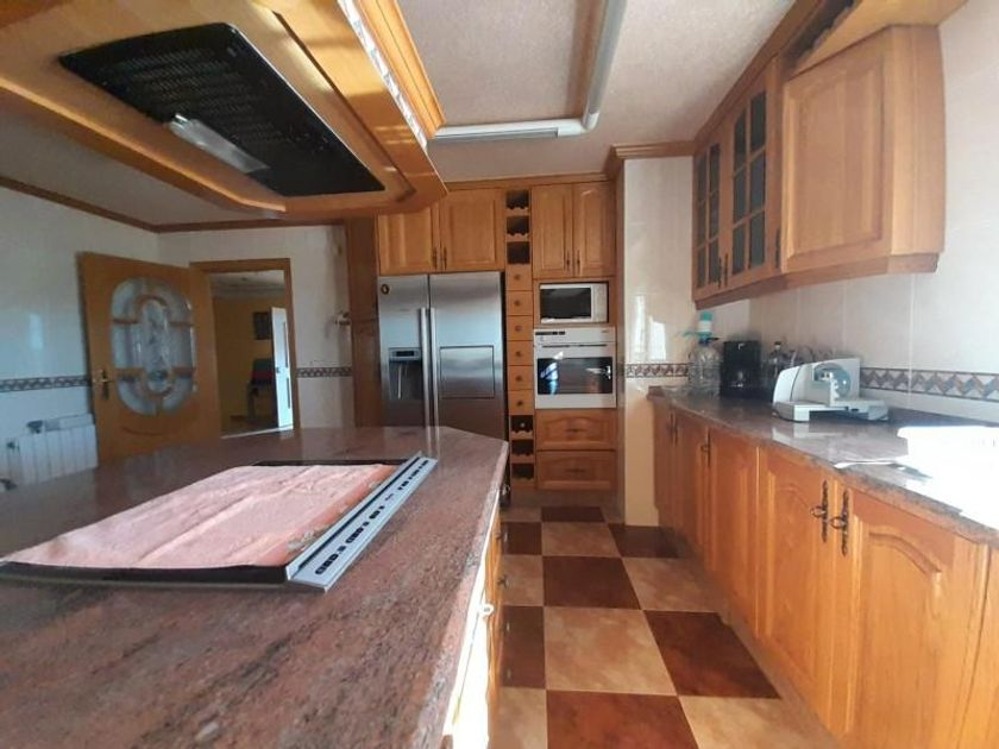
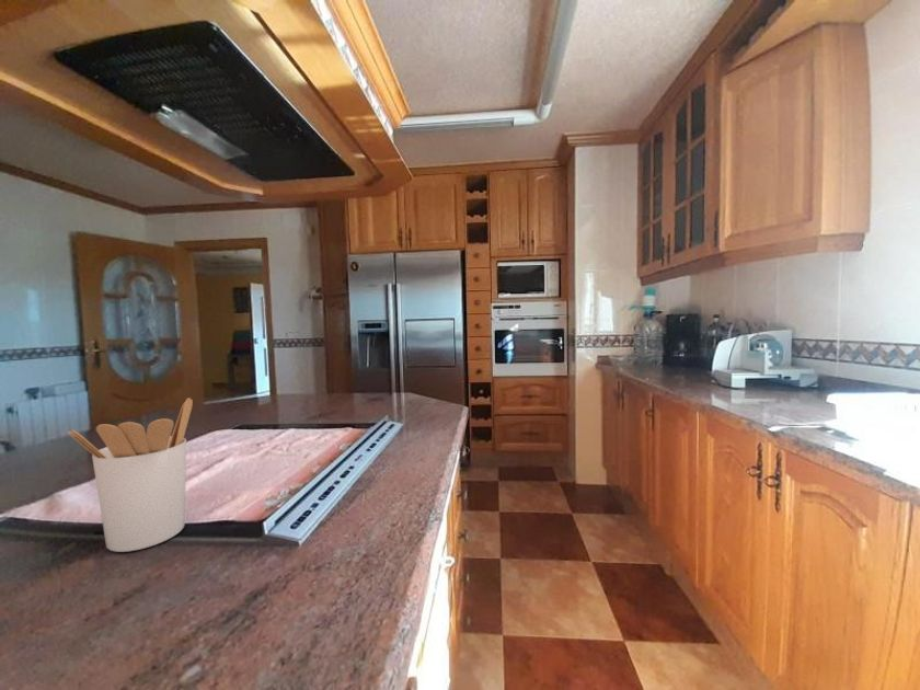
+ utensil holder (142, 474)
